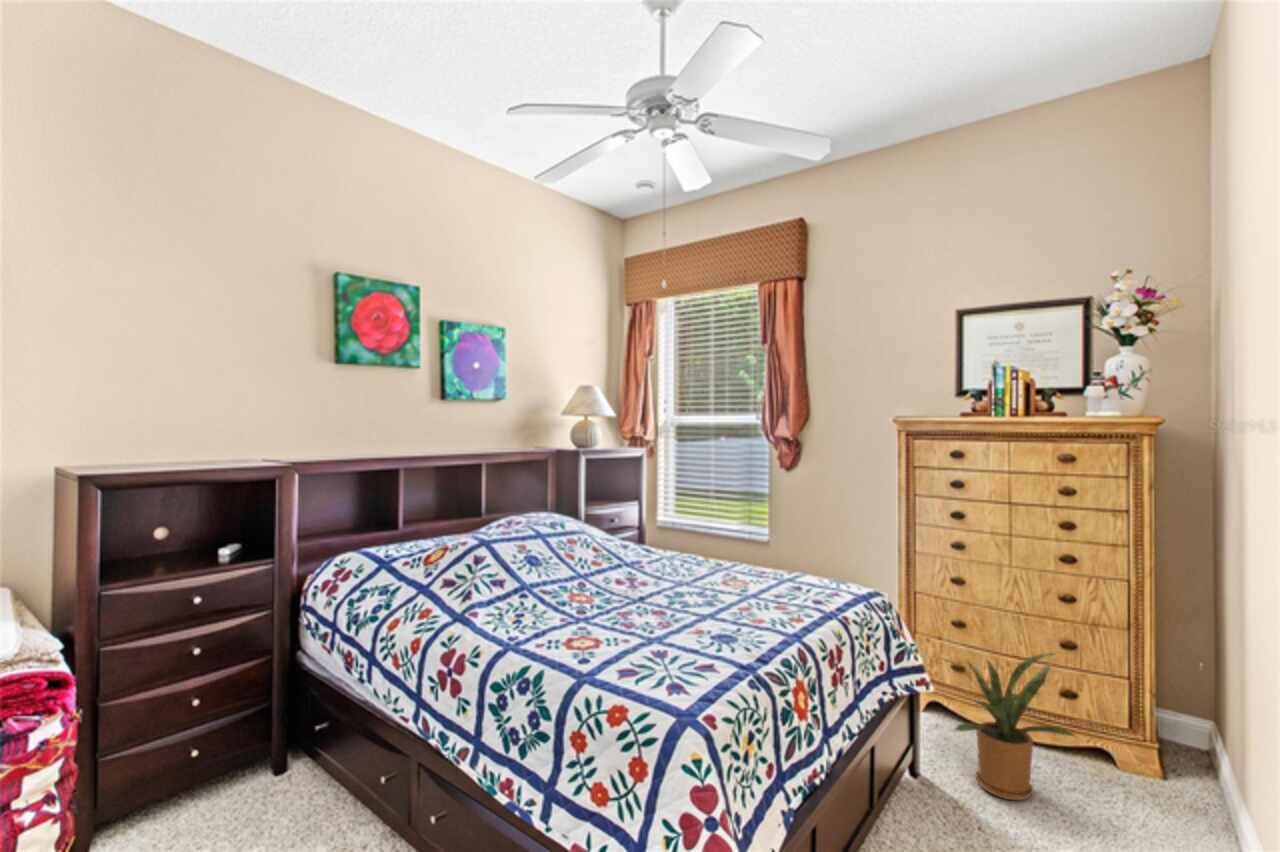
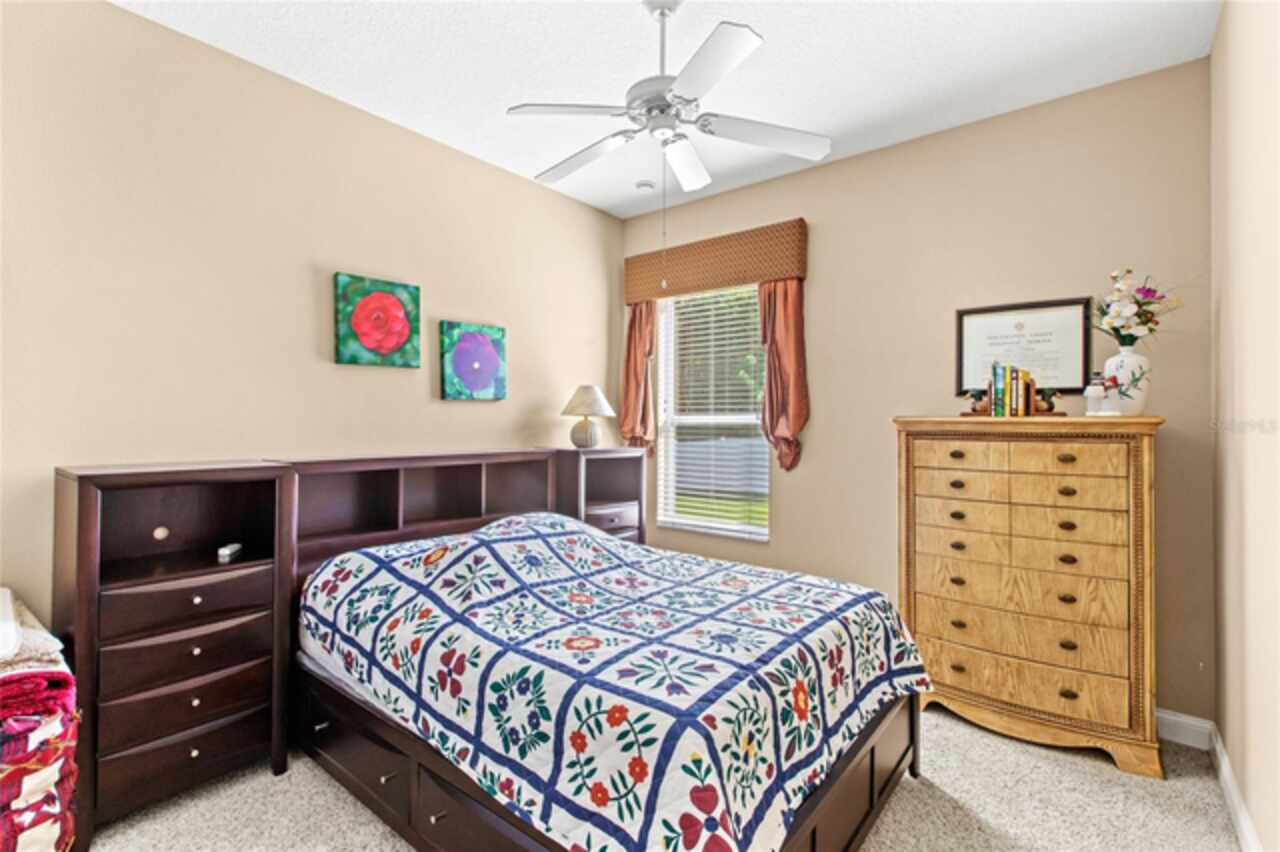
- house plant (1002, 714)
